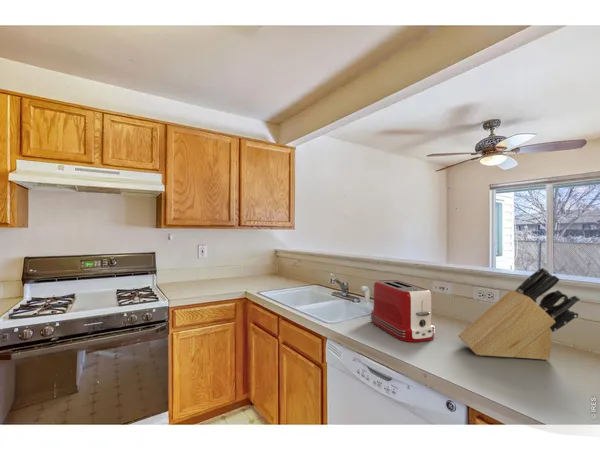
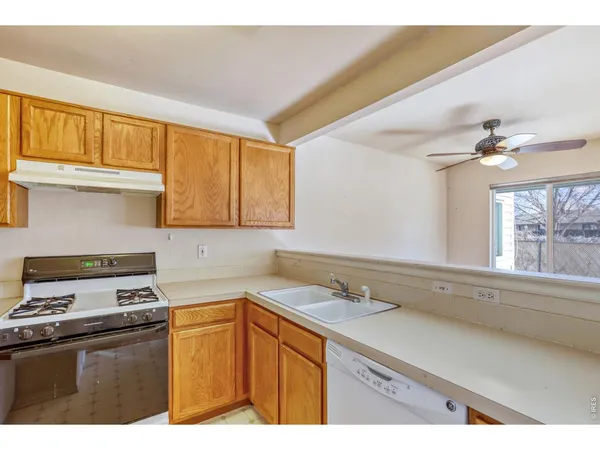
- toaster (400, 306)
- knife block (515, 310)
